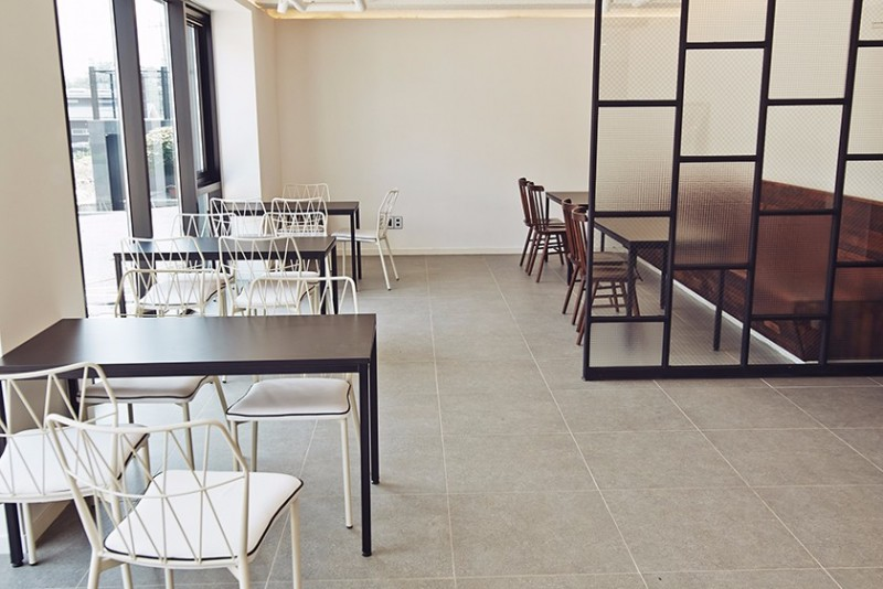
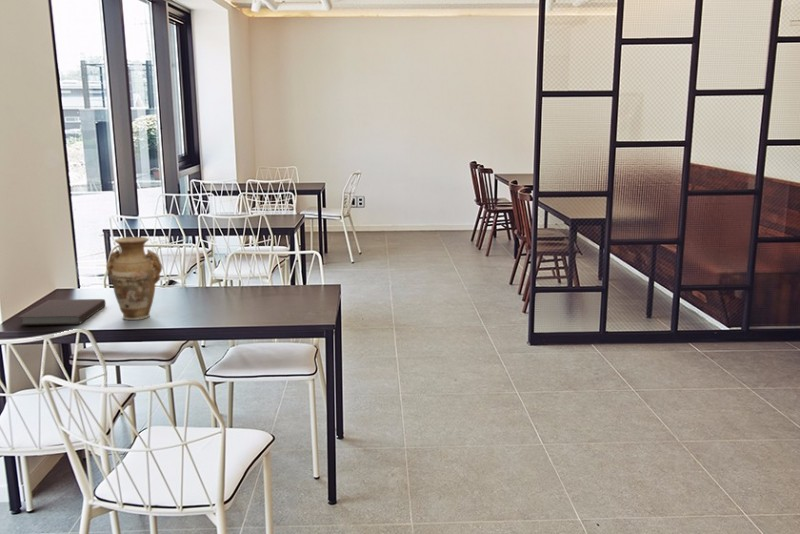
+ notebook (64, 311)
+ vase (133, 278)
